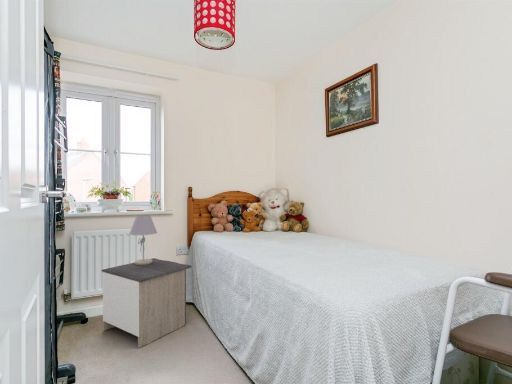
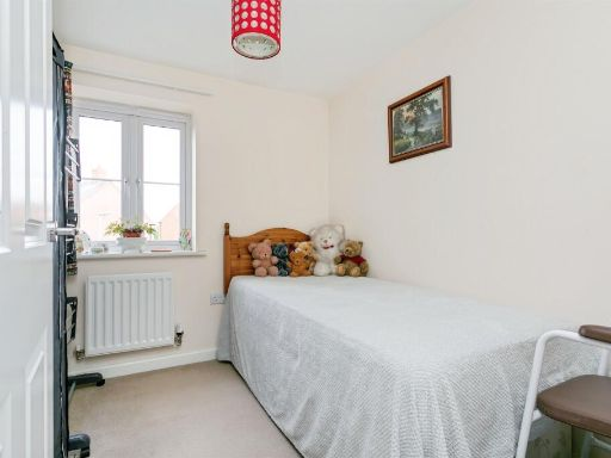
- table lamp (143, 239)
- nightstand (148, 296)
